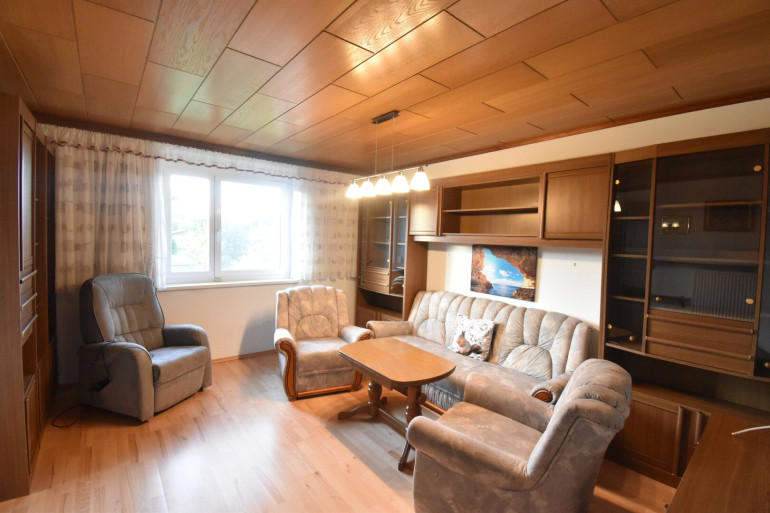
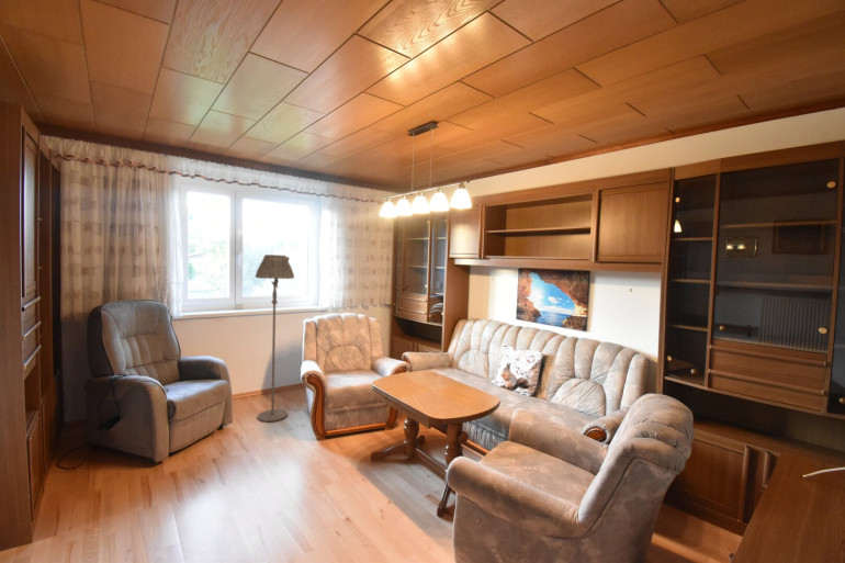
+ floor lamp (273, 336)
